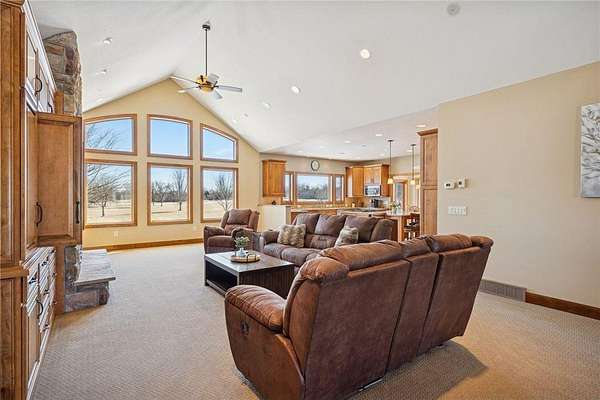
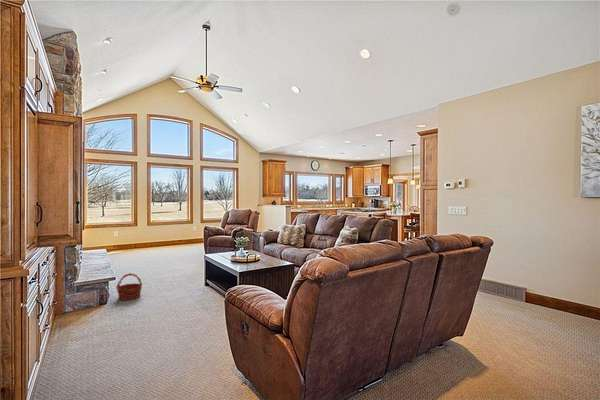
+ basket (129, 285)
